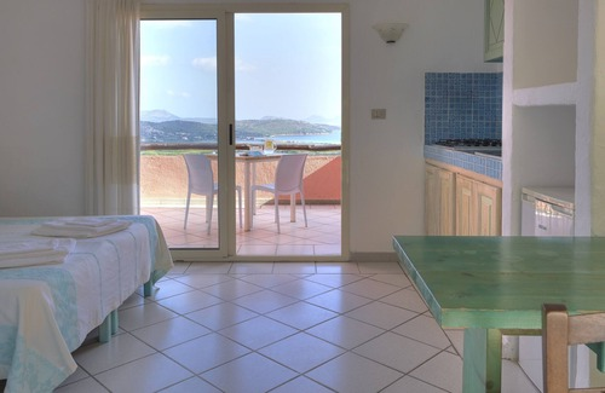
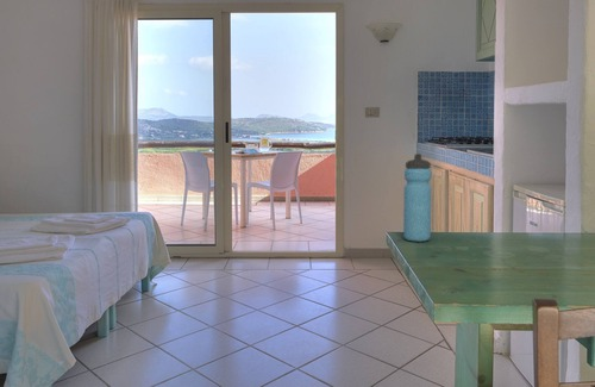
+ water bottle (416, 196)
